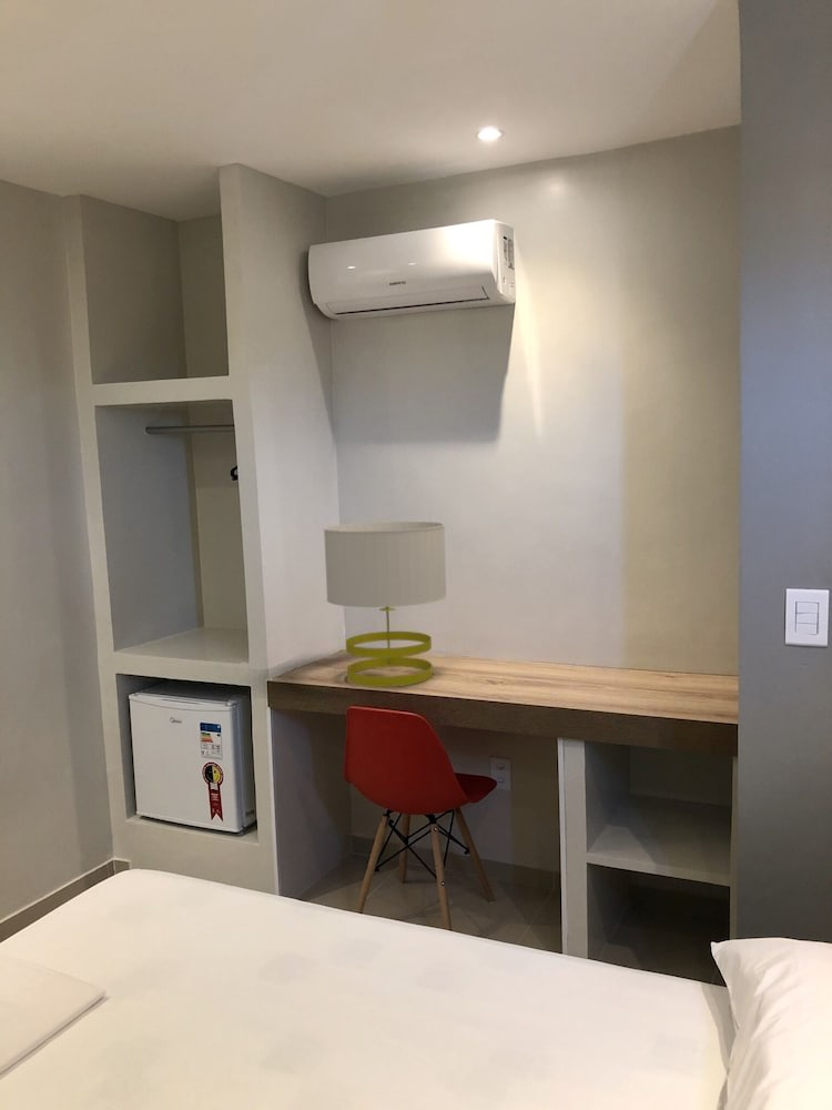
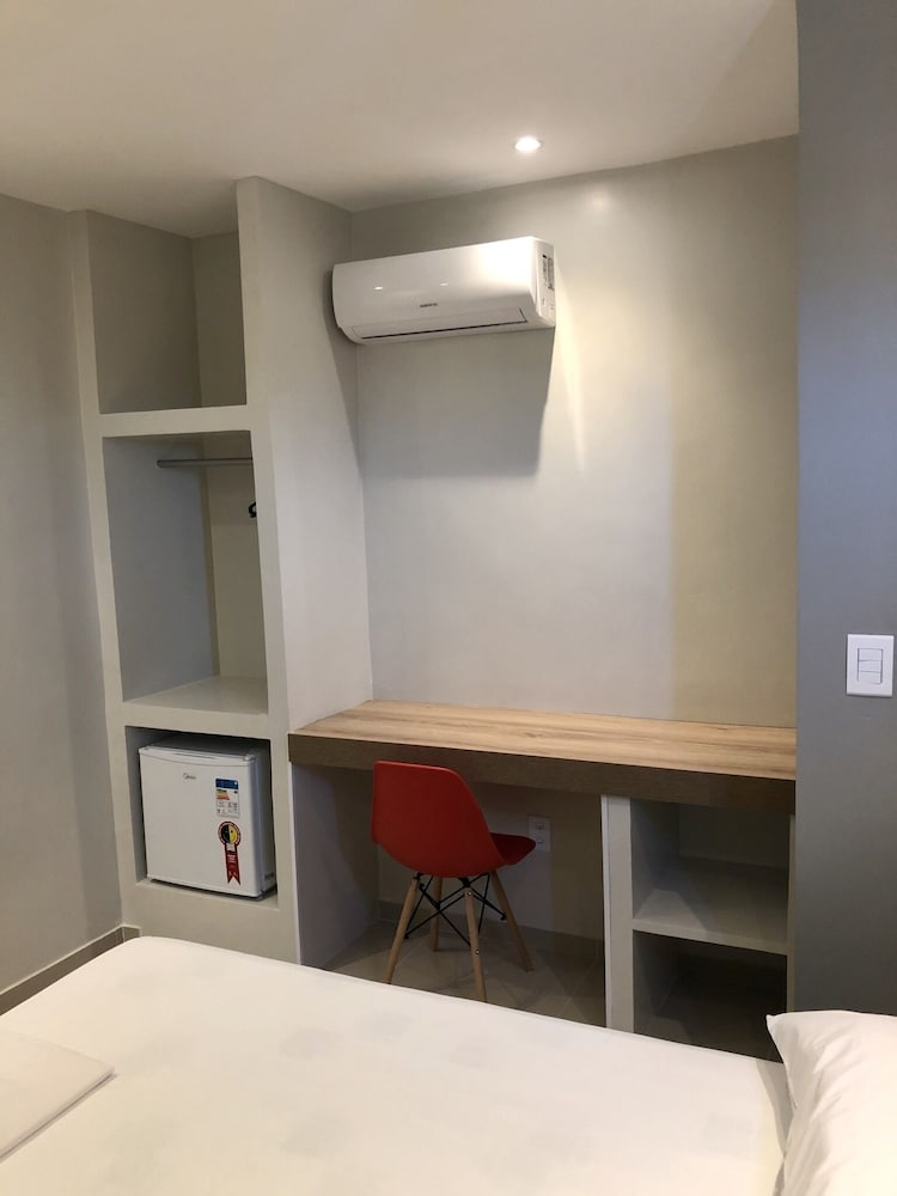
- table lamp (386, 602)
